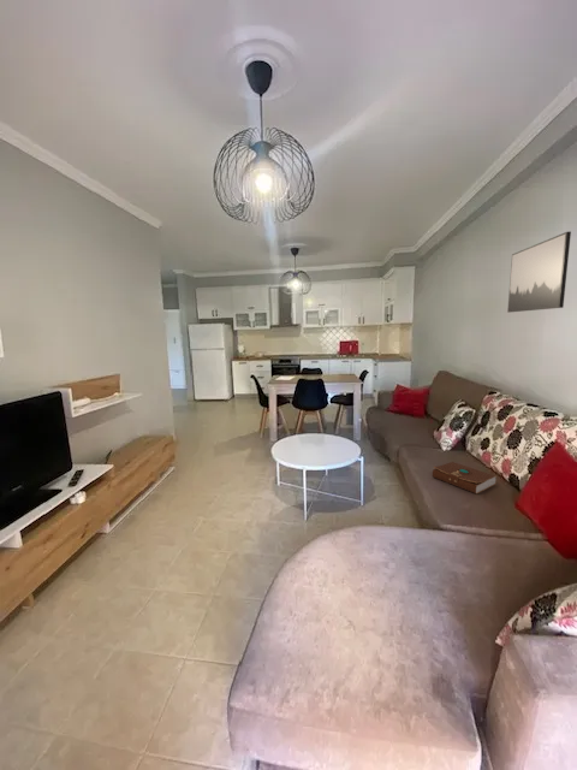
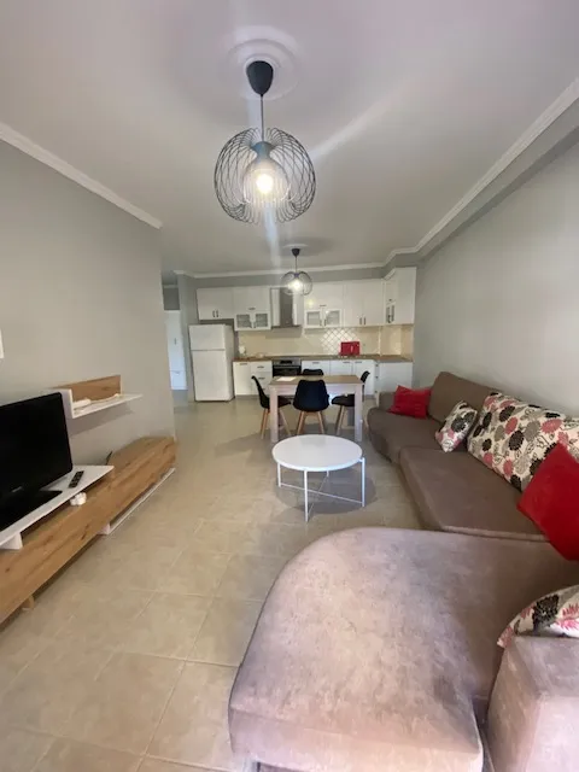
- wall art (534, 277)
- book (463, 474)
